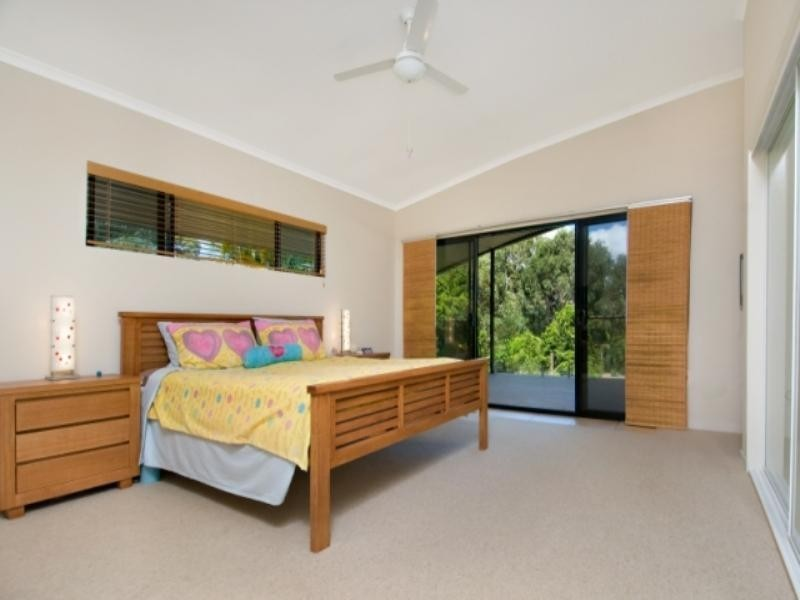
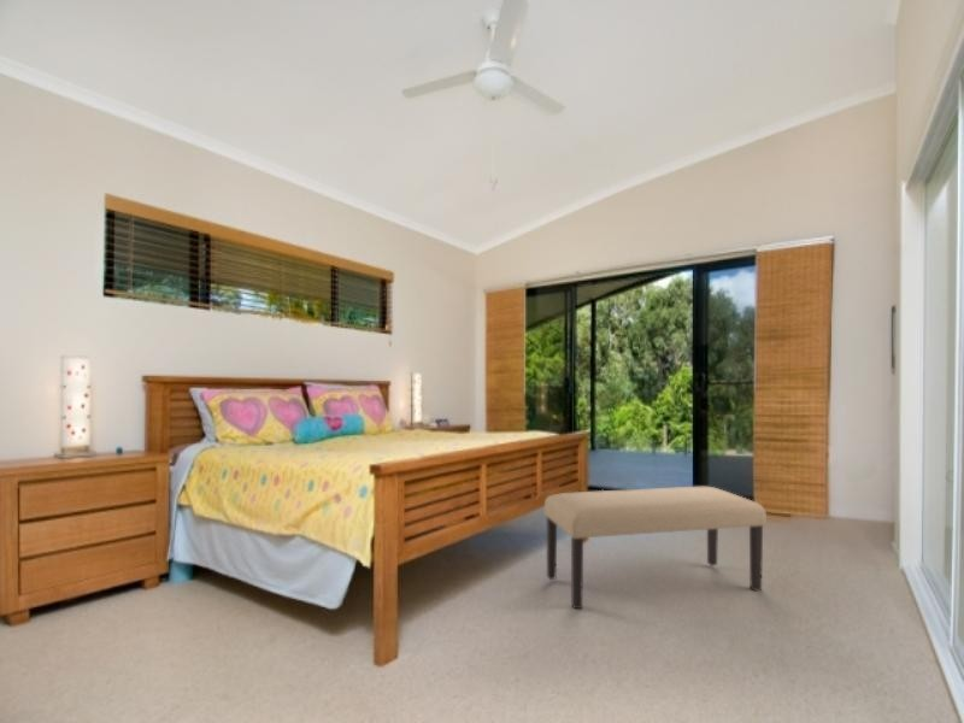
+ bench (651, 533)
